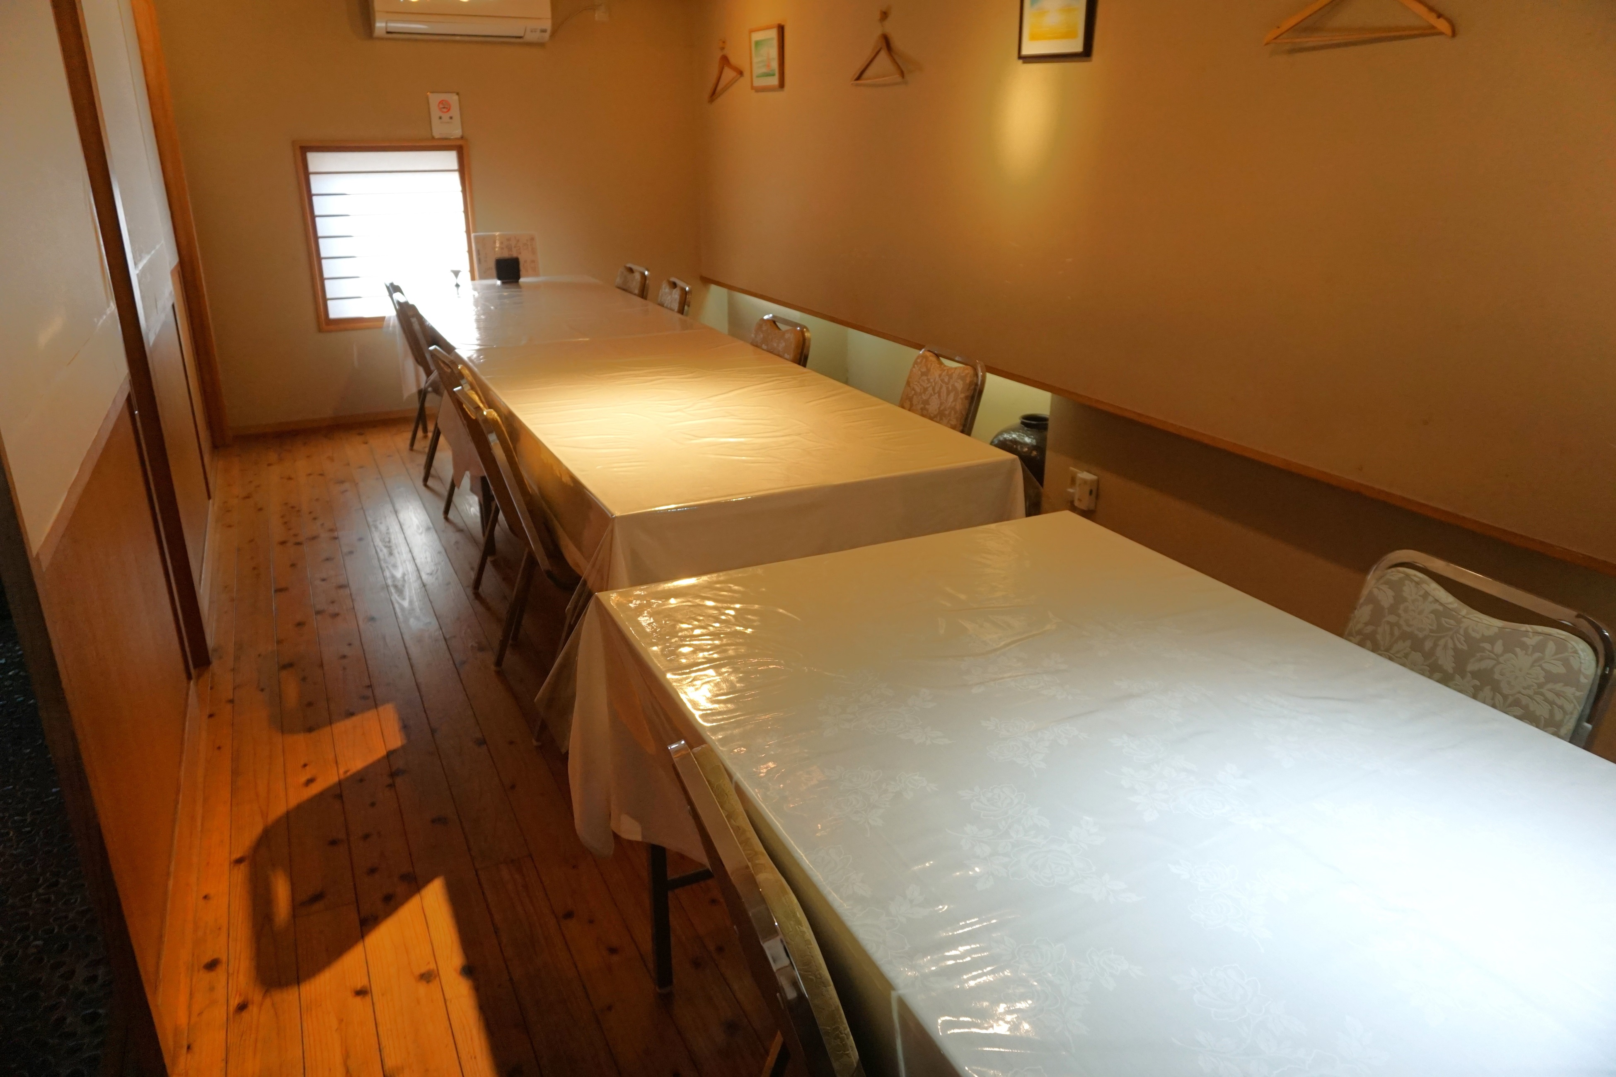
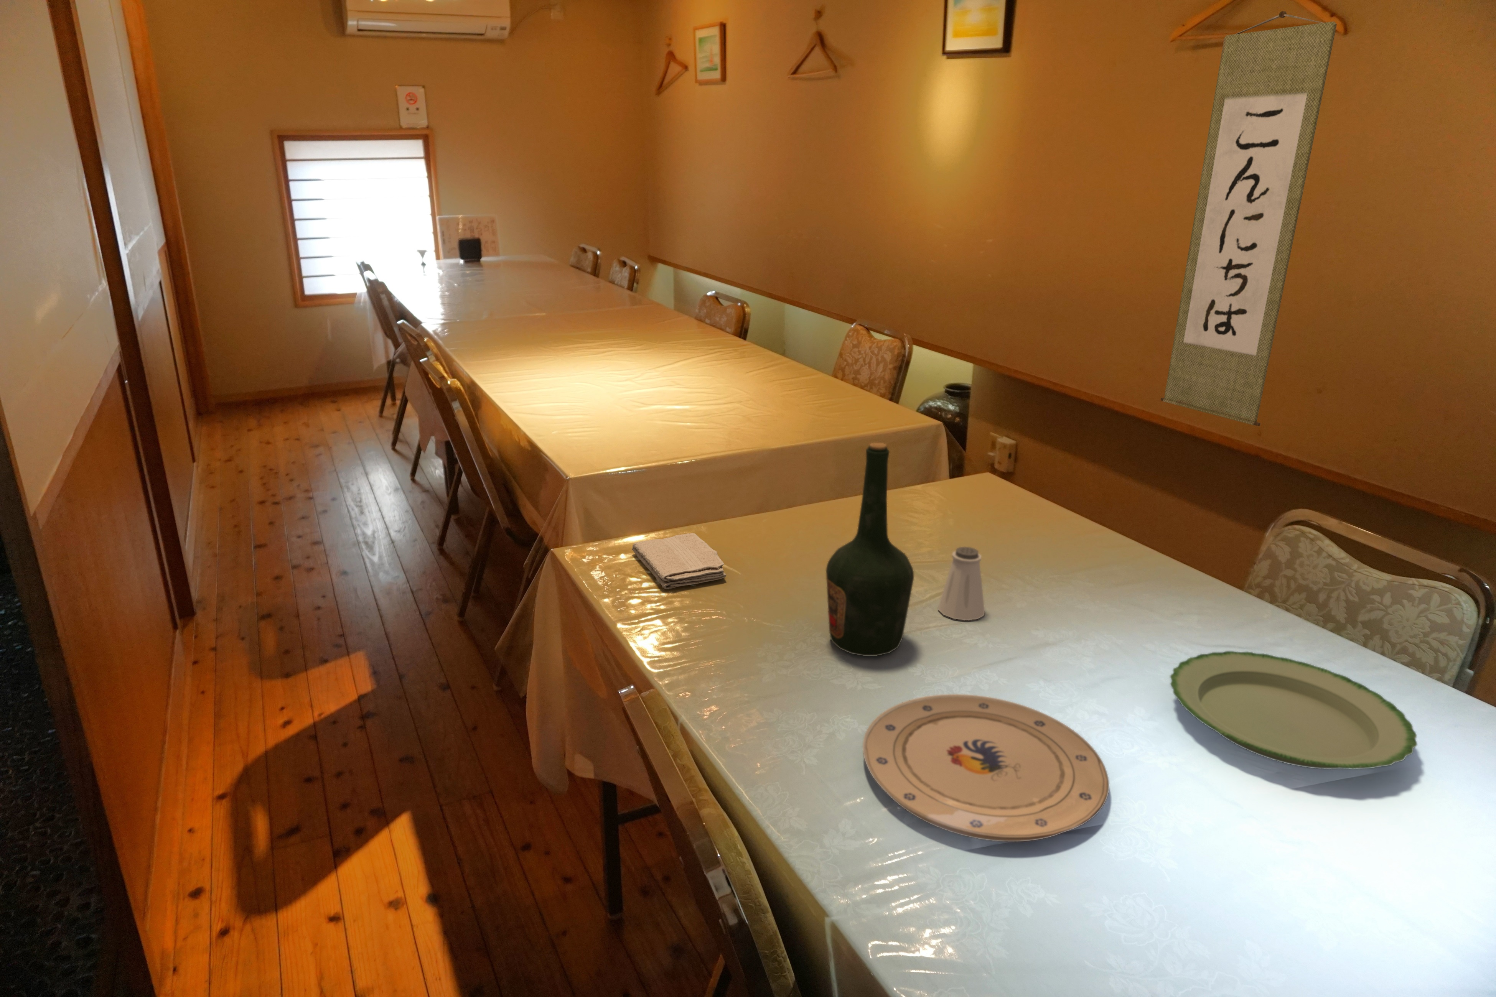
+ saltshaker (964, 581)
+ washcloth (679, 557)
+ wall scroll (1242, 226)
+ bottle (872, 546)
+ plate (1285, 713)
+ plate (982, 762)
